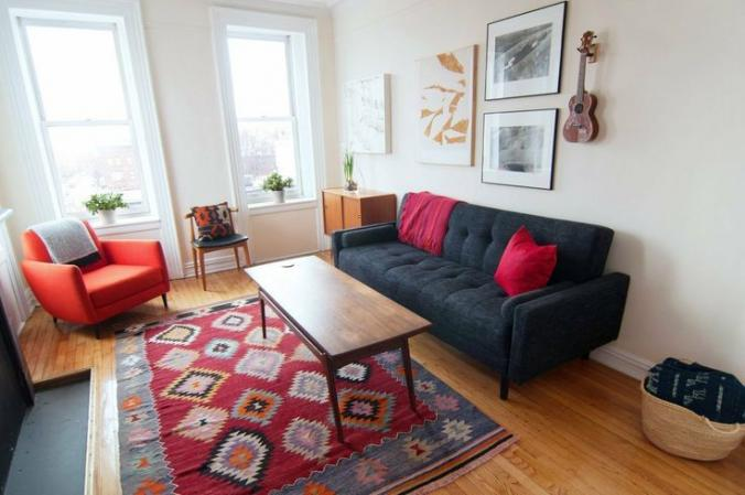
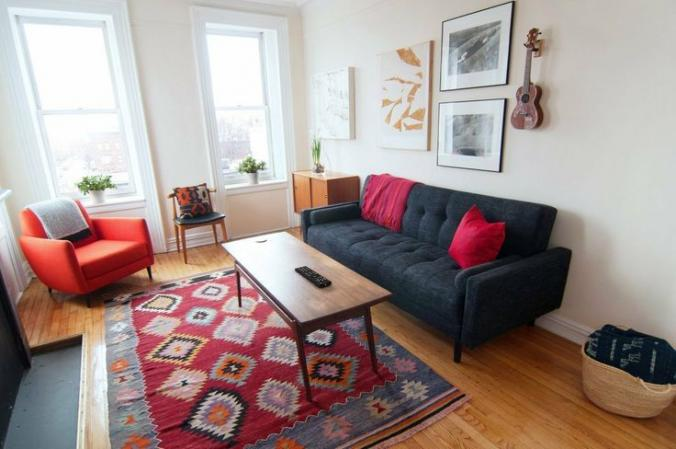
+ remote control (312, 275)
